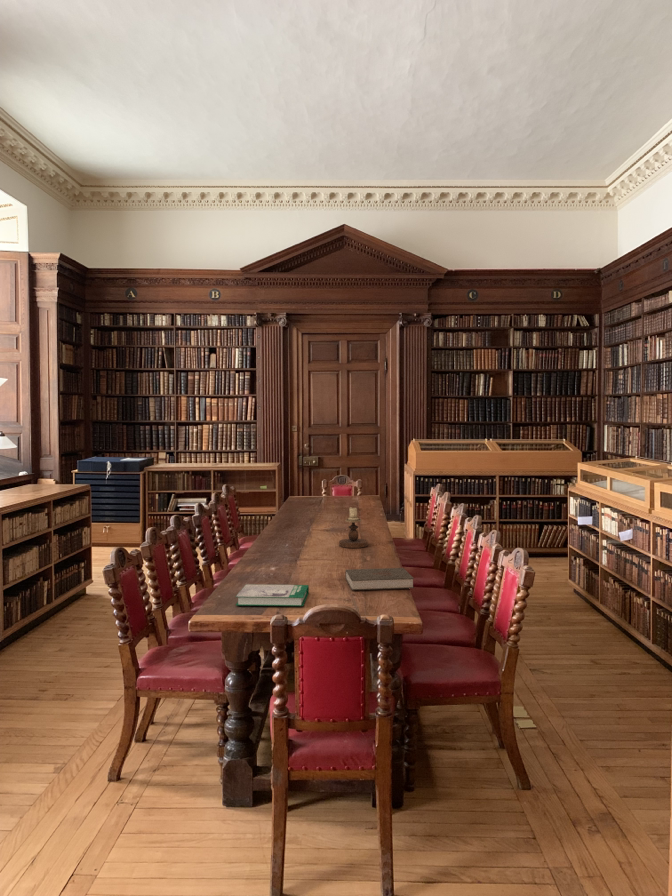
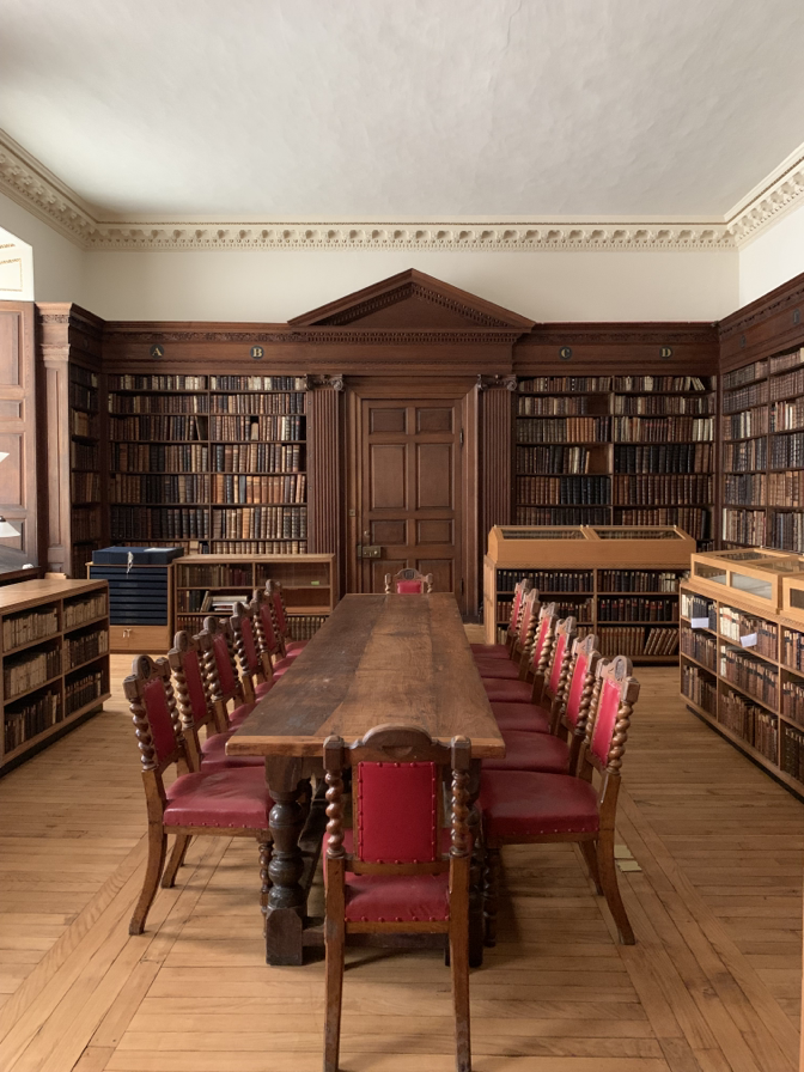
- candlestick (353, 526)
- book (273, 594)
- book (378, 578)
